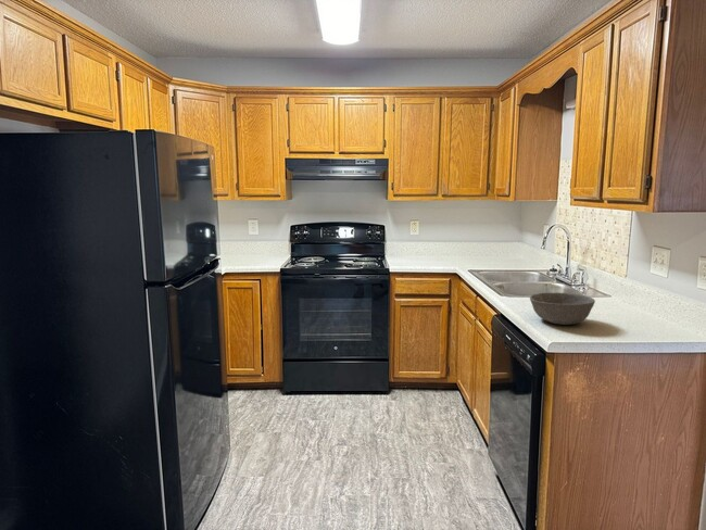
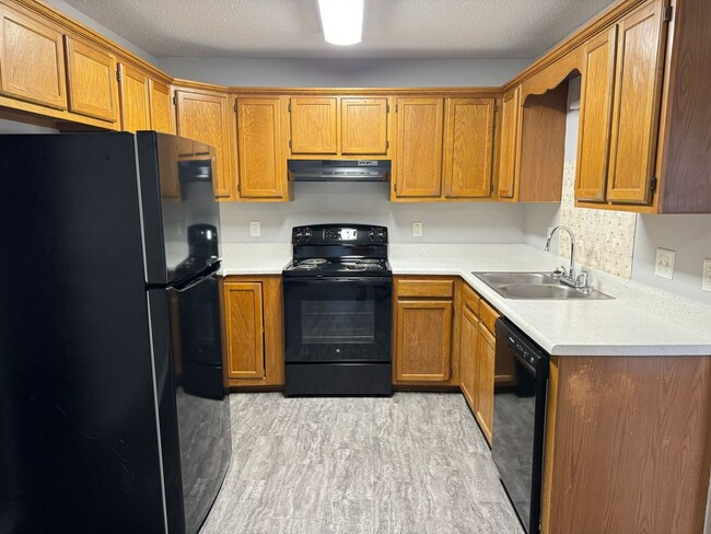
- bowl (560, 308)
